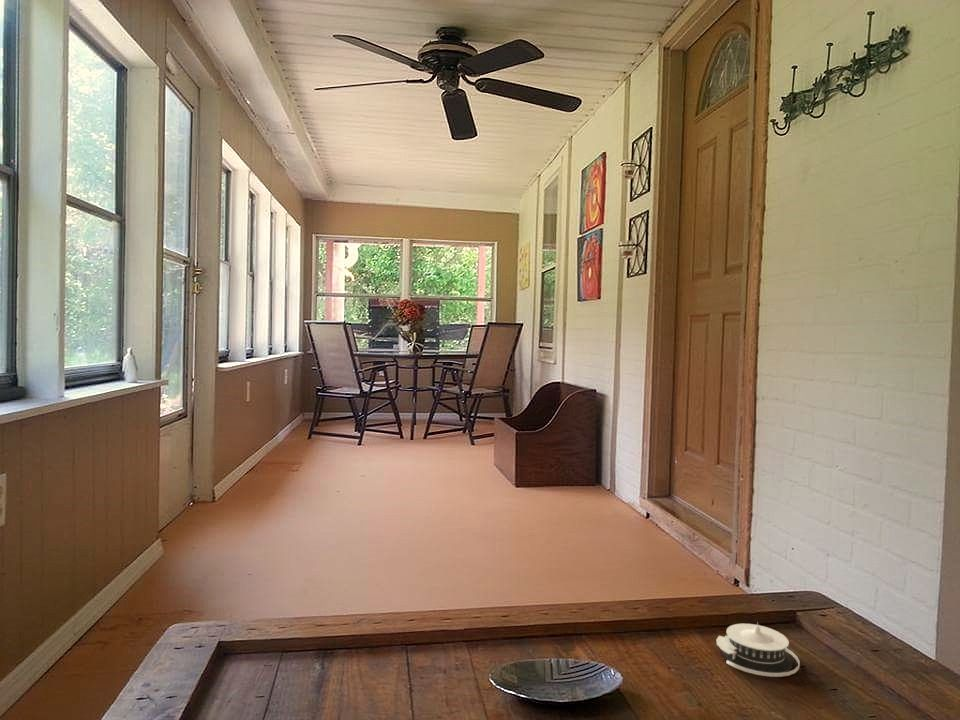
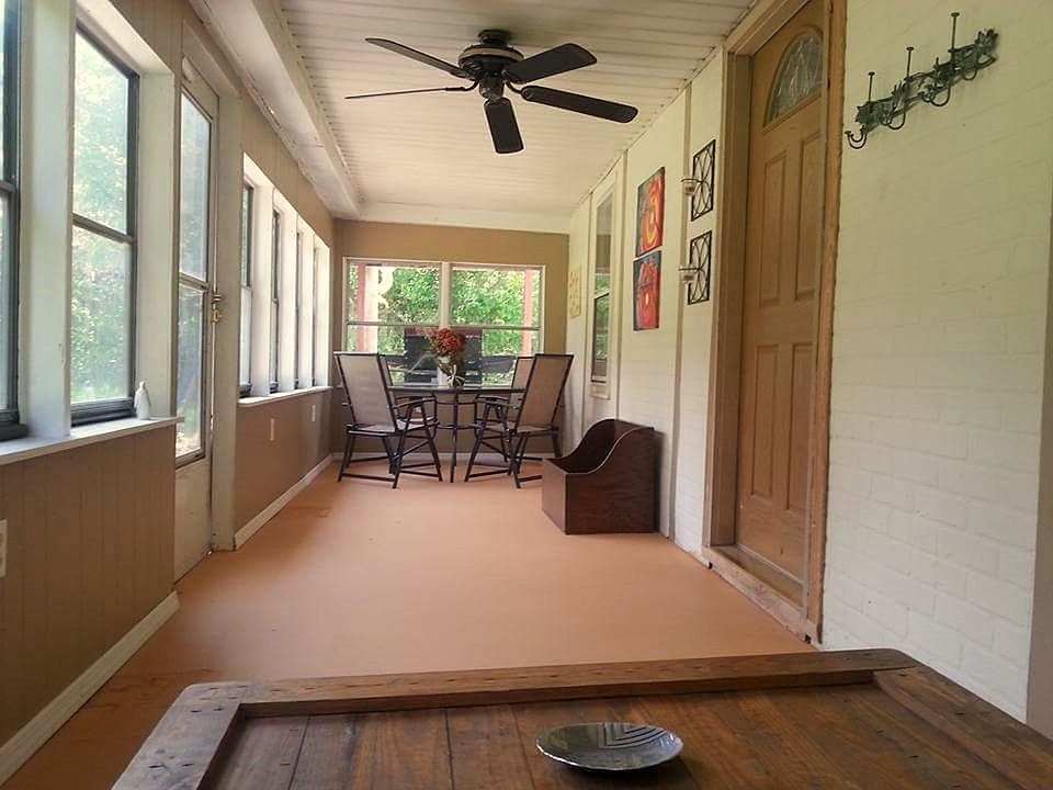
- architectural model (757, 639)
